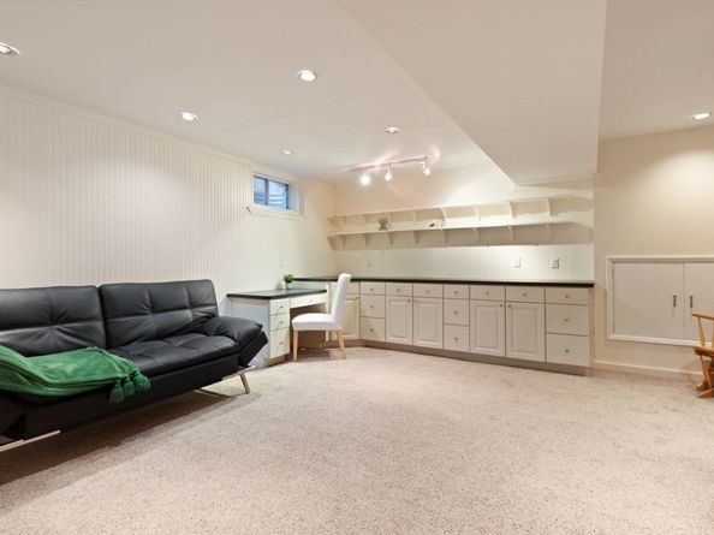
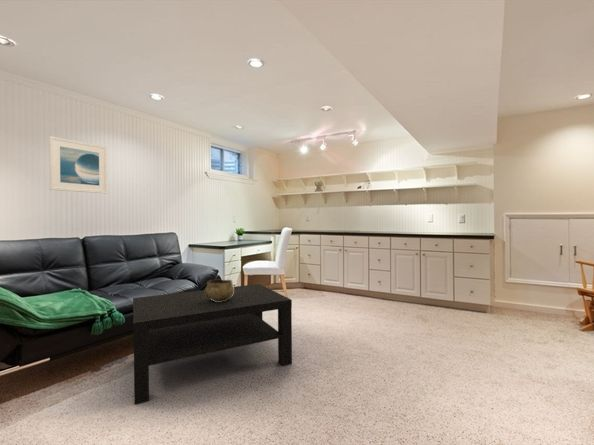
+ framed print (80, 166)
+ decorative bowl (219, 290)
+ coffee table (211, 330)
